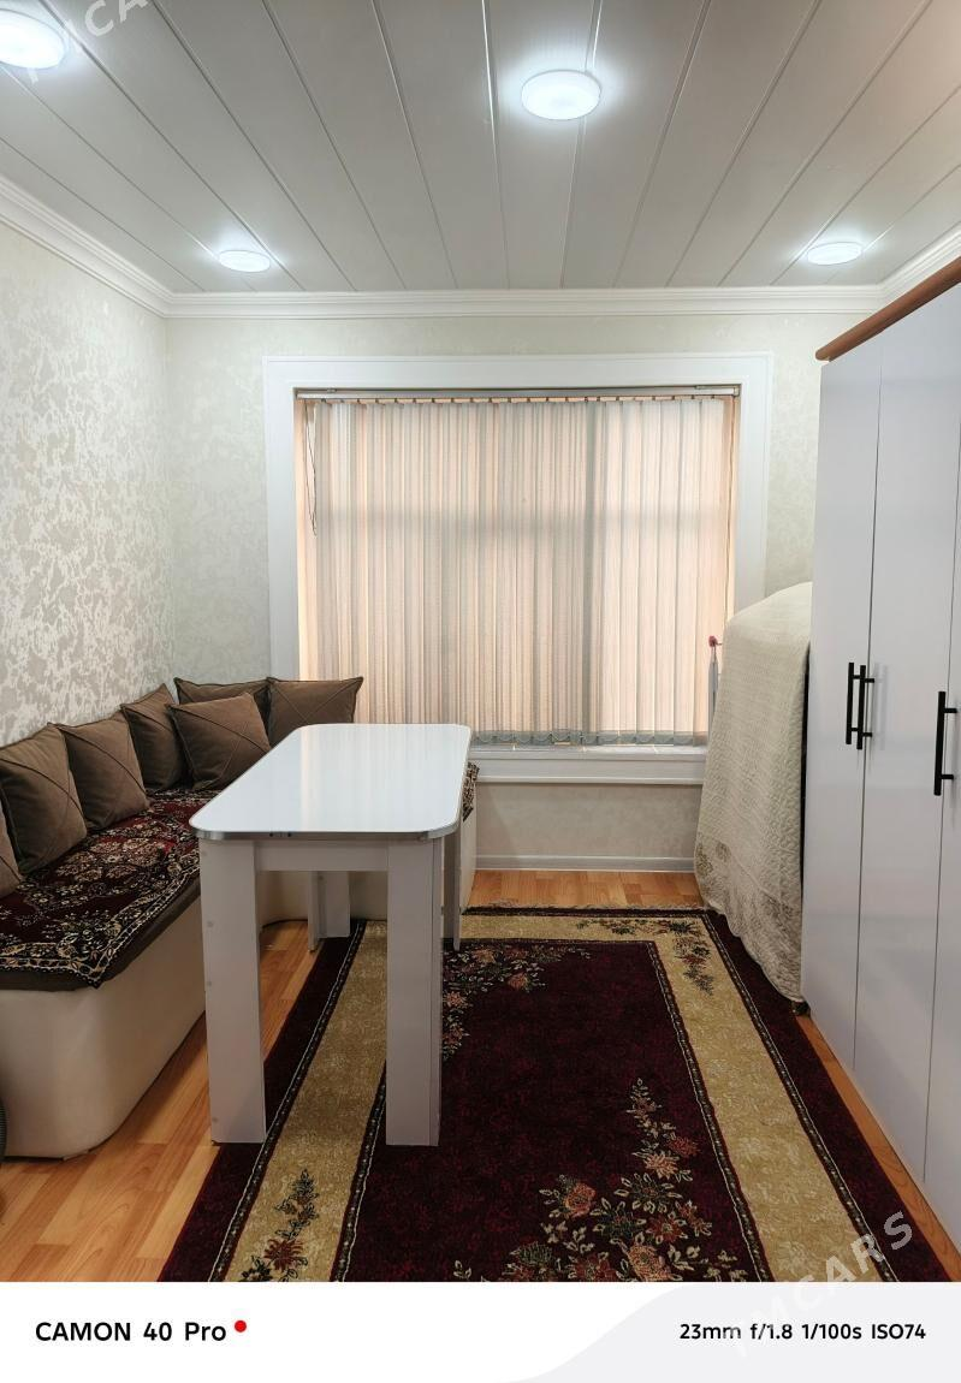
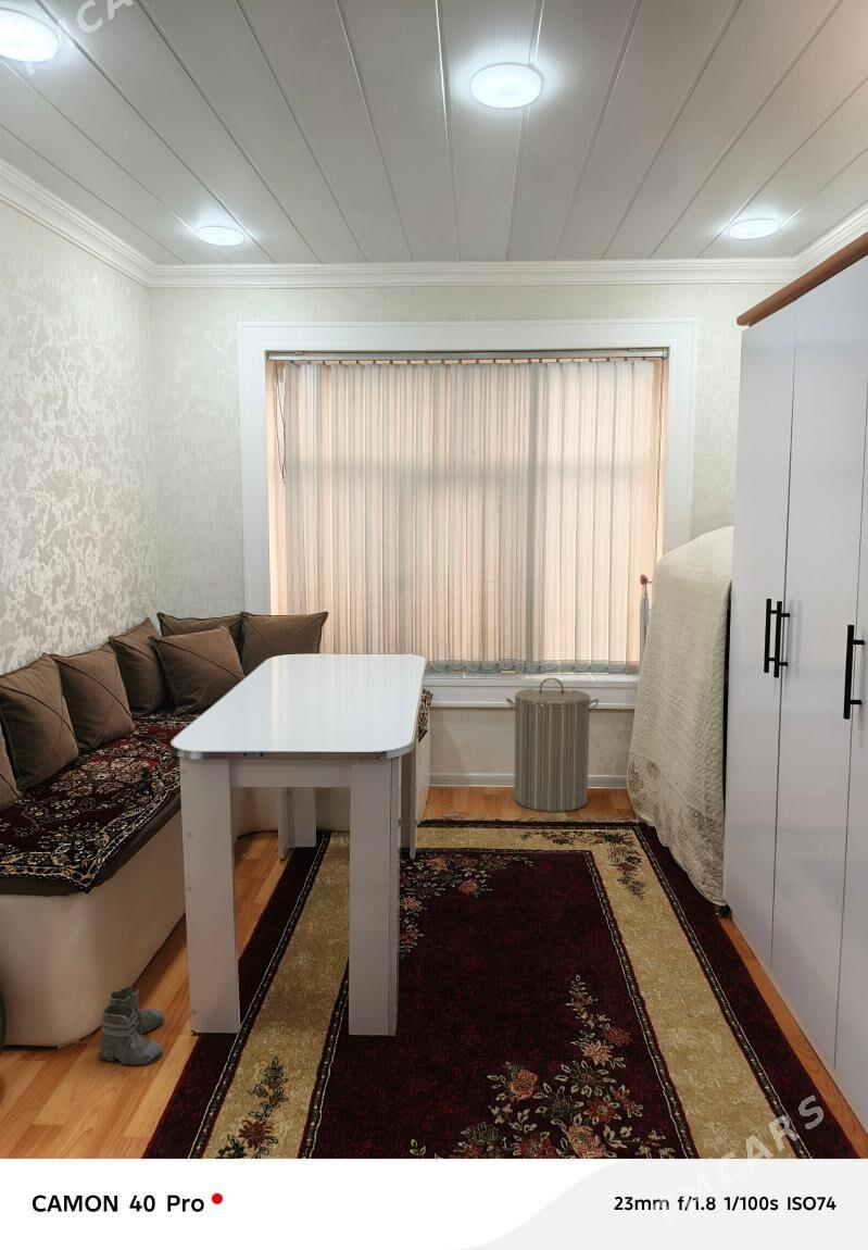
+ laundry hamper (551, 739)
+ boots (133, 1022)
